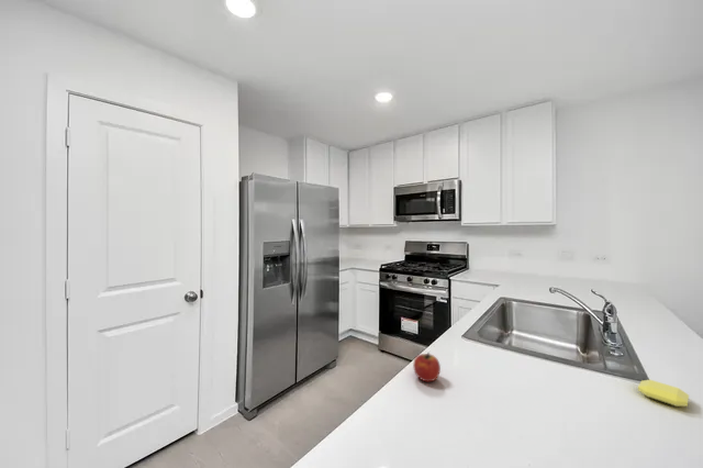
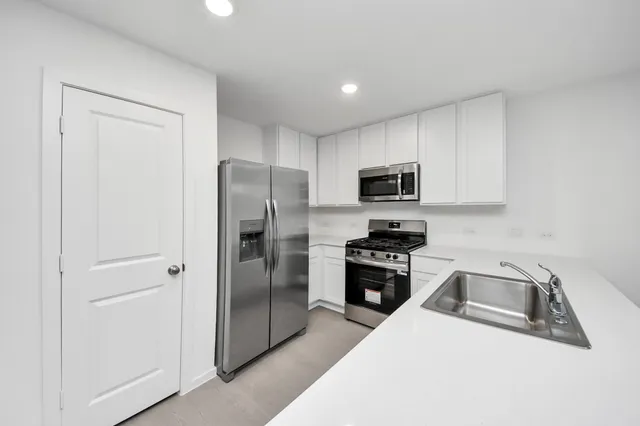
- soap bar (662, 392)
- fruit (426, 366)
